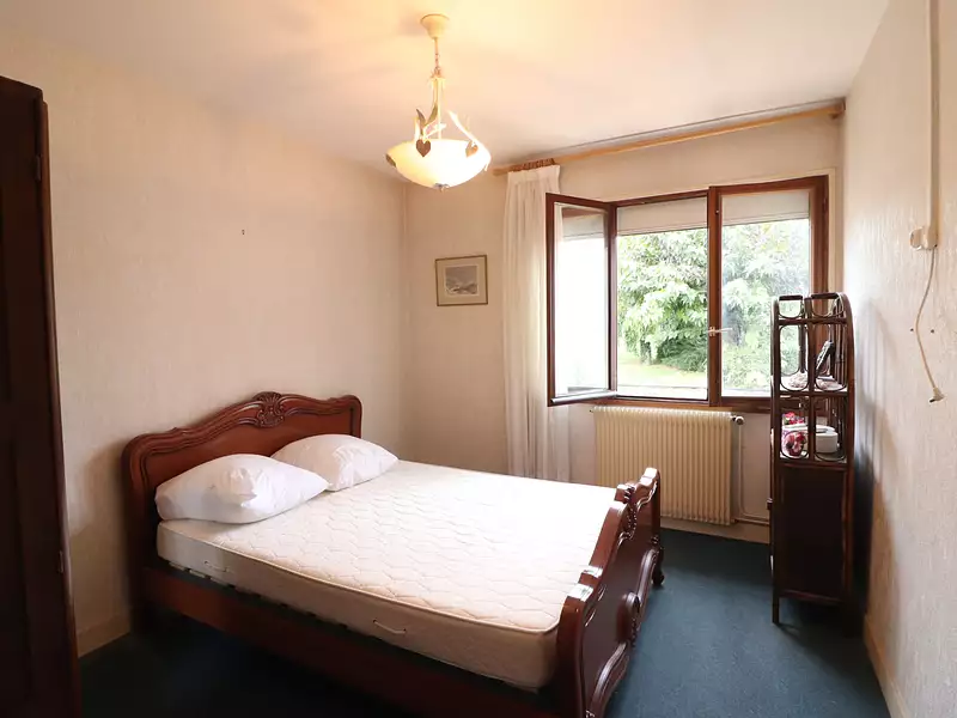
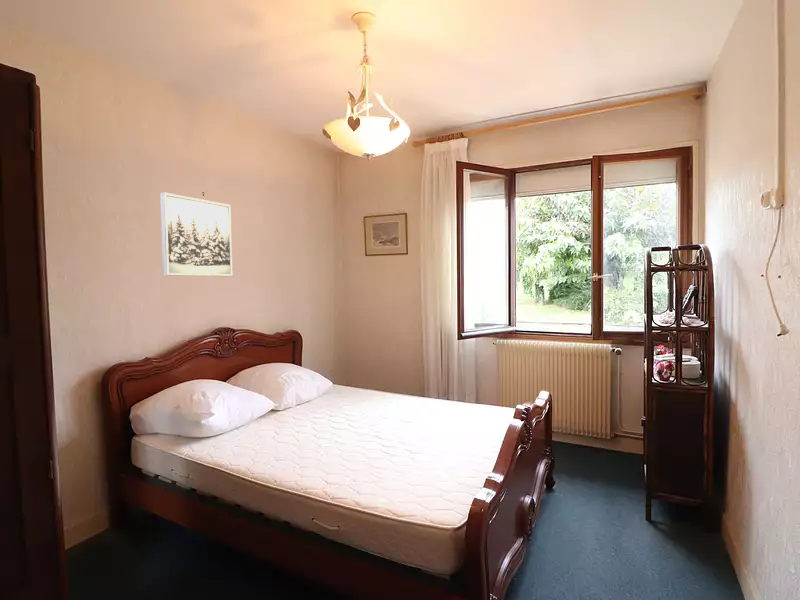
+ wall art (199, 237)
